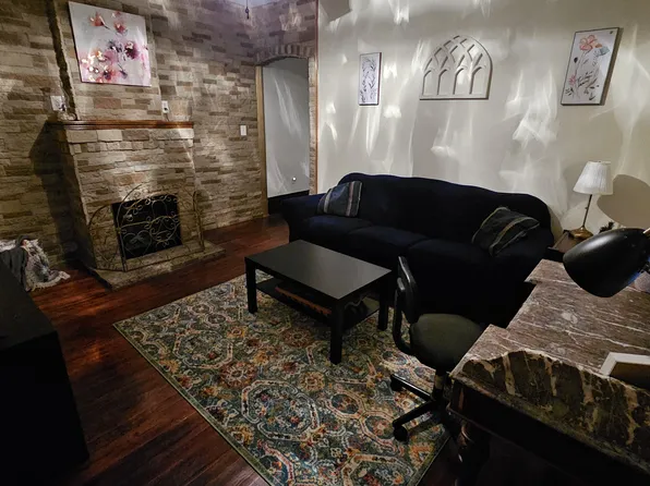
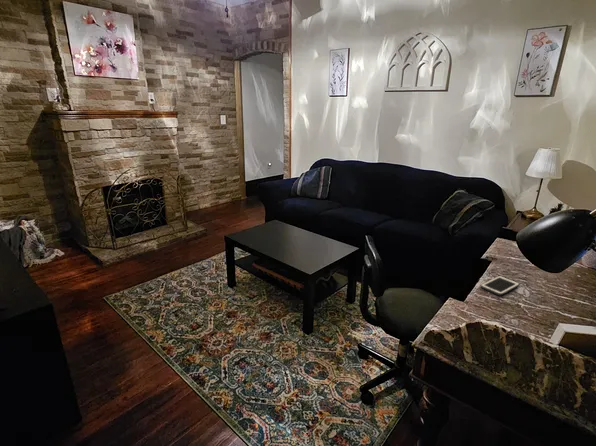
+ cell phone (500, 285)
